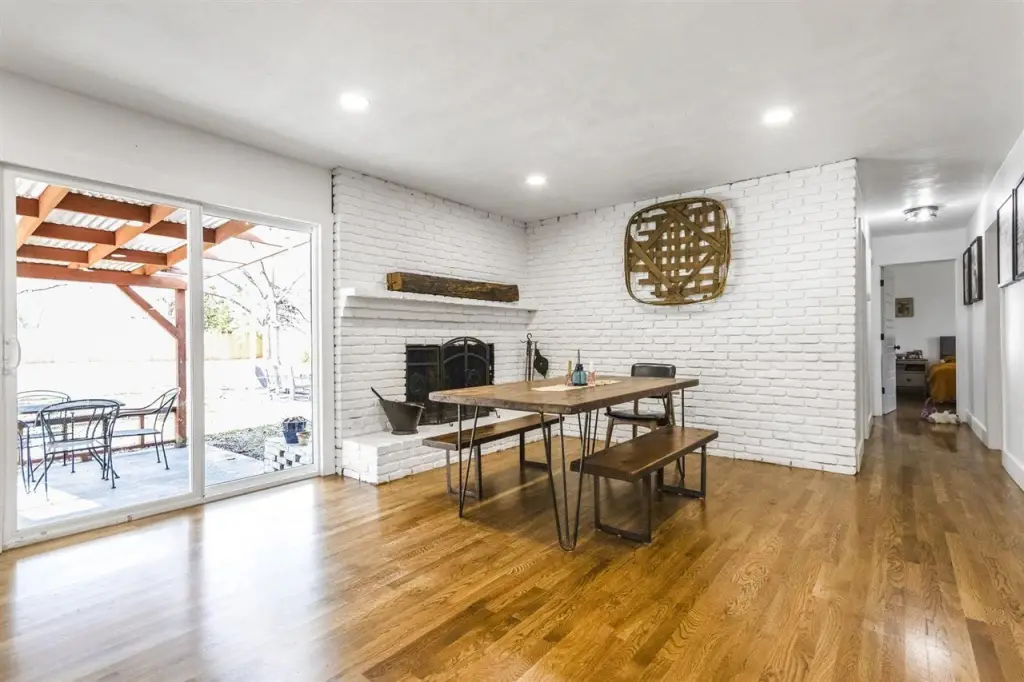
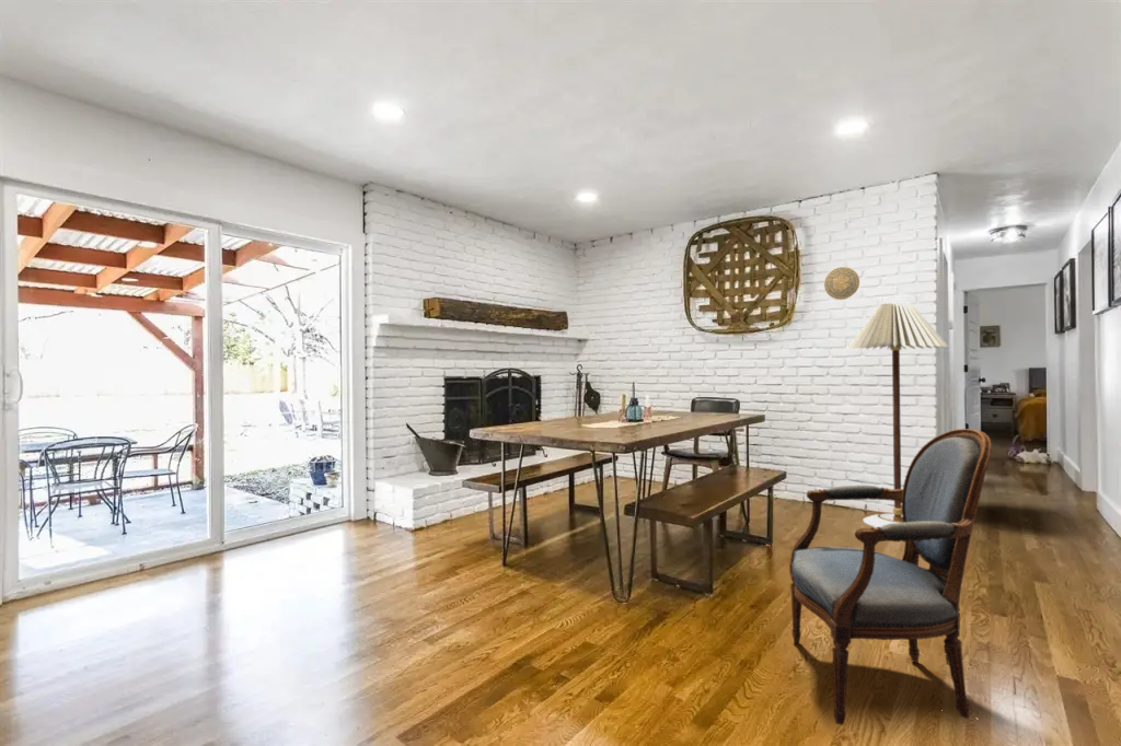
+ decorative plate (841, 282)
+ armchair (885, 556)
+ floor lamp (897, 413)
